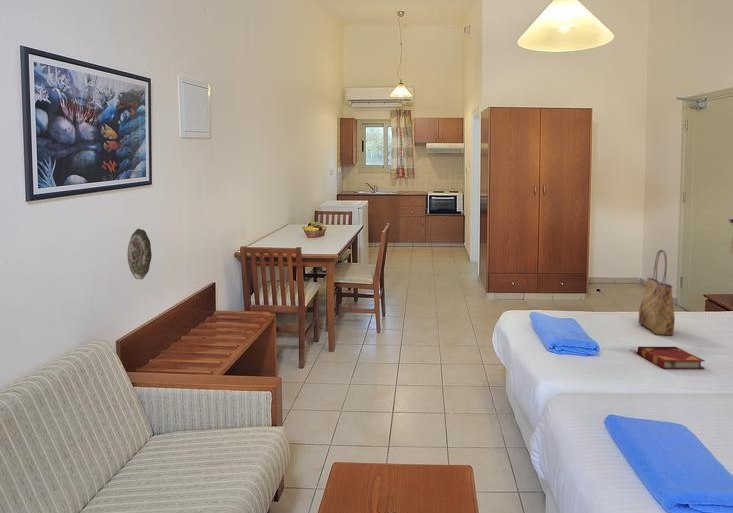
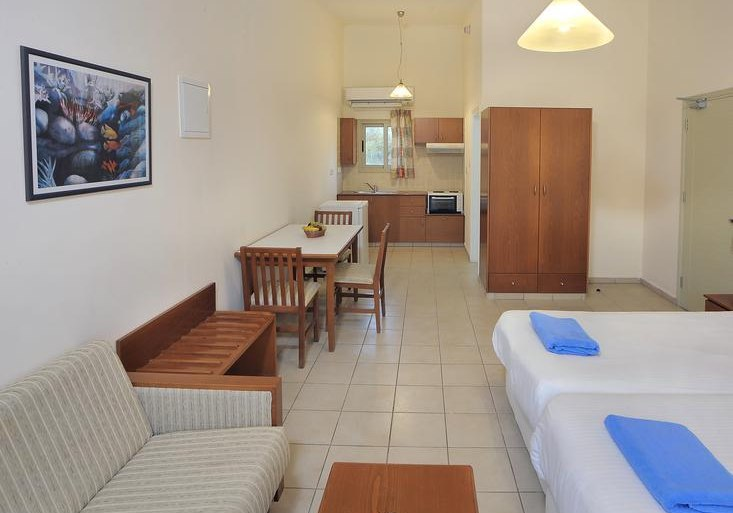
- decorative plate (138, 254)
- tote bag (656, 289)
- hardback book (669, 357)
